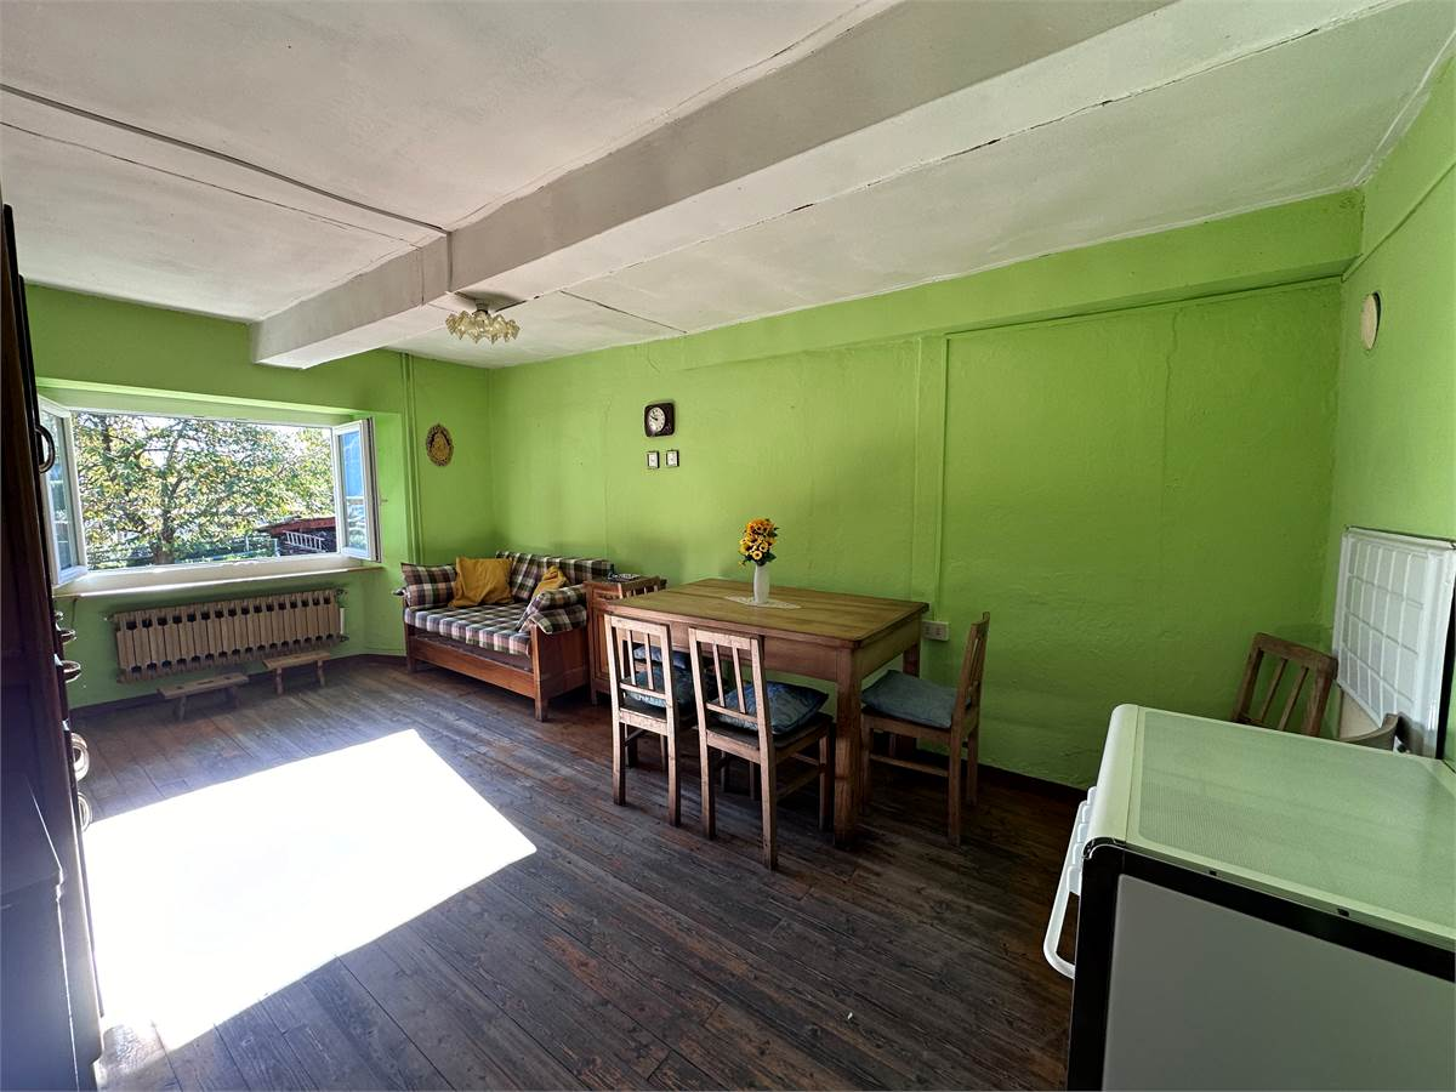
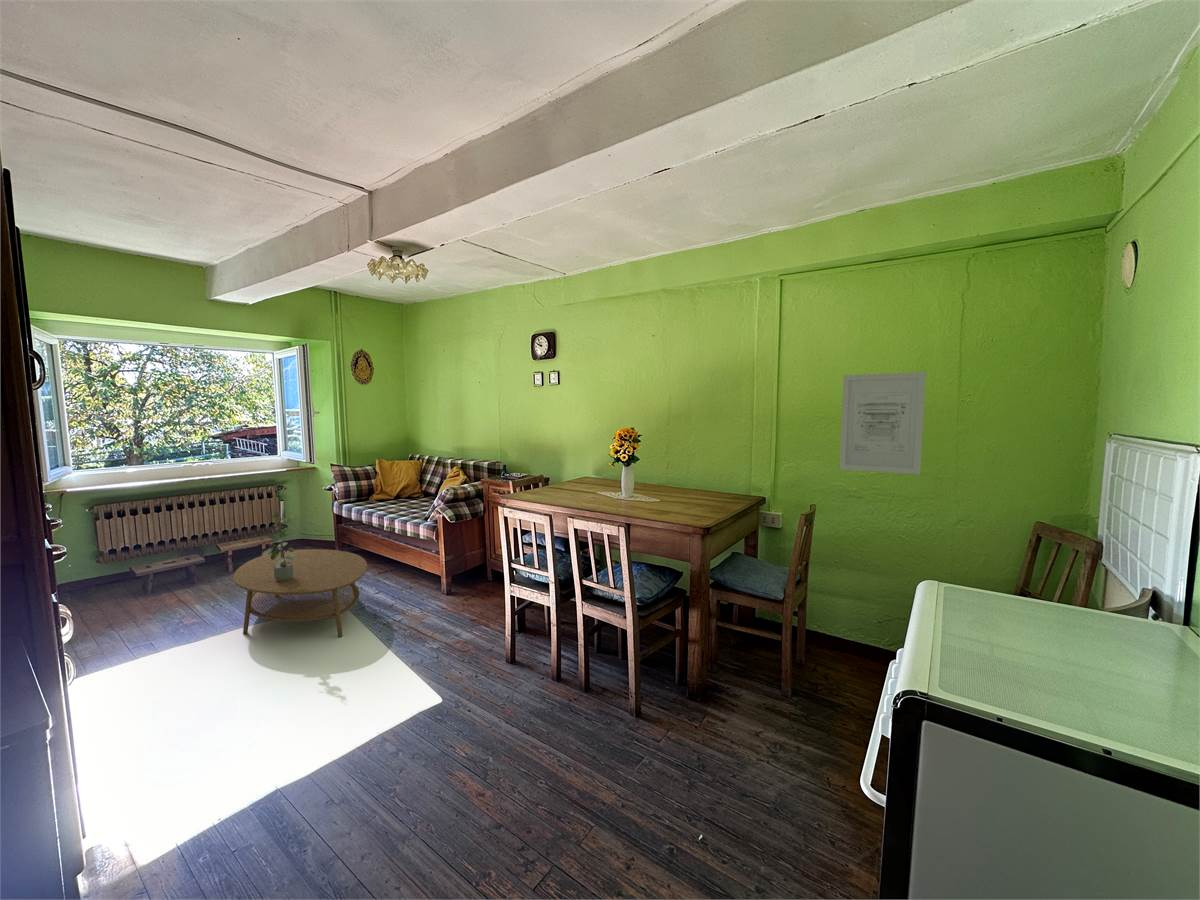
+ potted plant (281, 545)
+ coffee table (303, 591)
+ wall art (880, 423)
